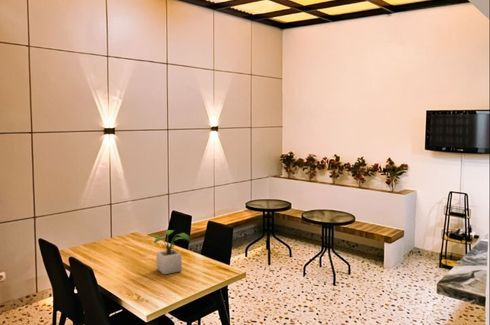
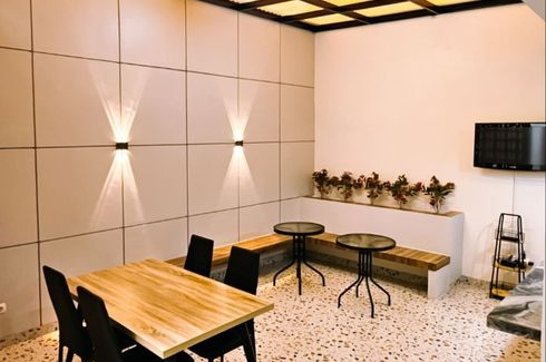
- potted plant (169, 251)
